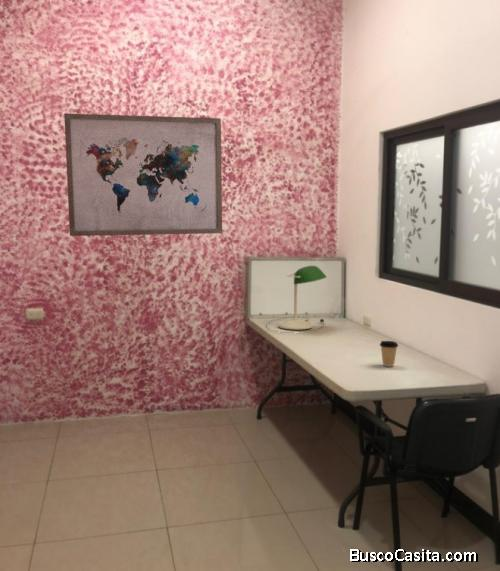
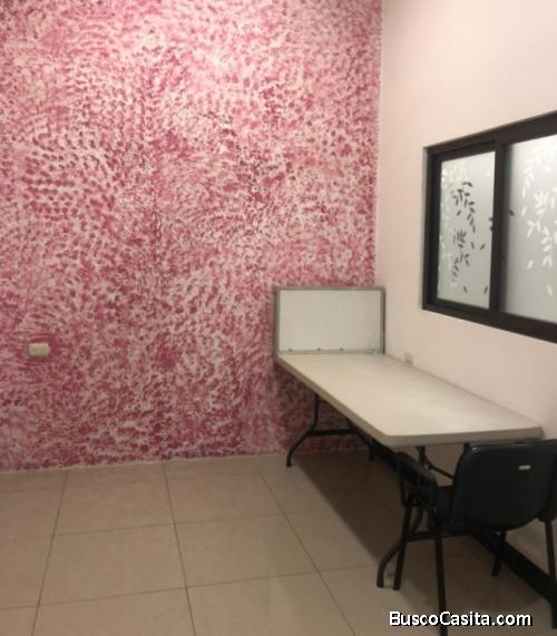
- desk lamp (295, 296)
- coffee cup (388, 353)
- wall art (146, 176)
